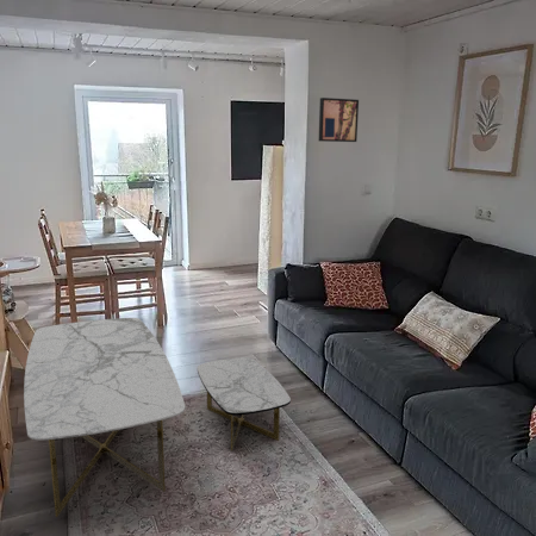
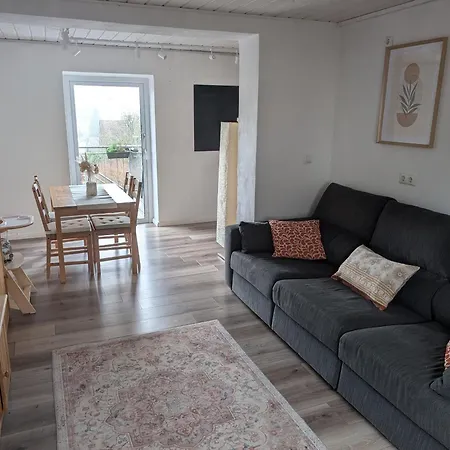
- coffee table (162, 397)
- wall art (338, 120)
